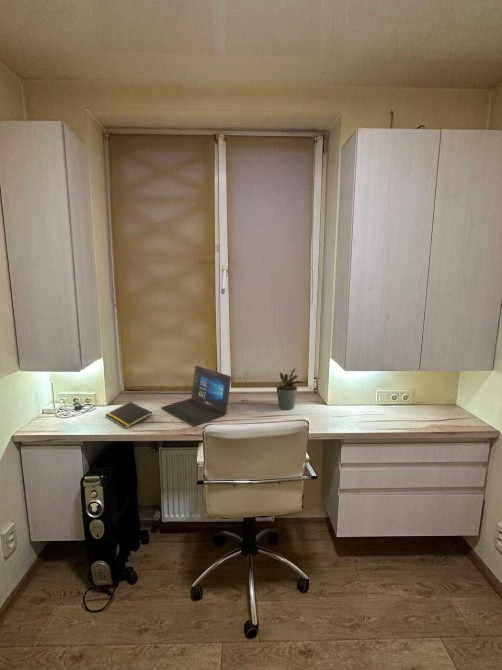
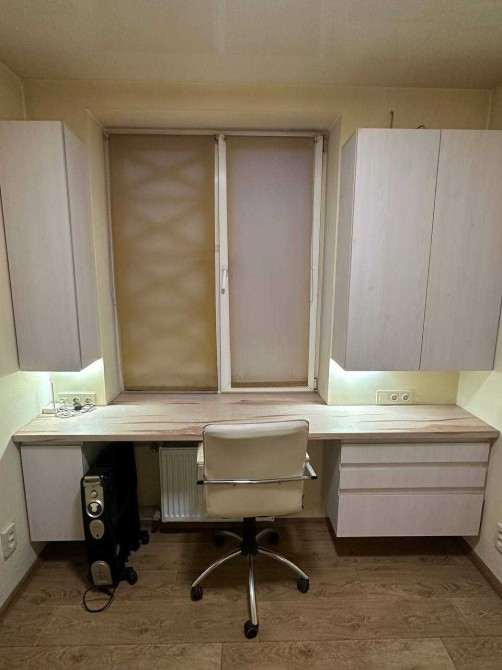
- potted plant (290, 388)
- notepad (128, 414)
- laptop (195, 393)
